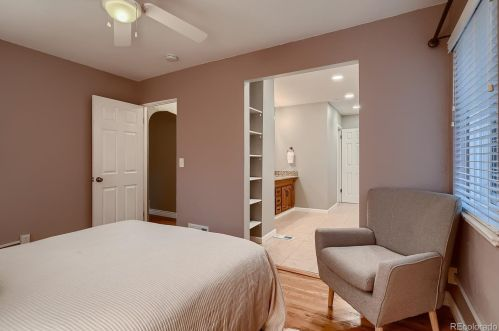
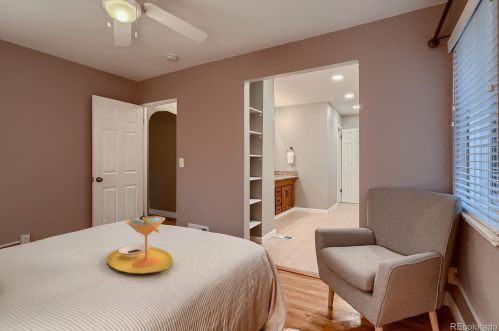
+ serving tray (142, 234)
